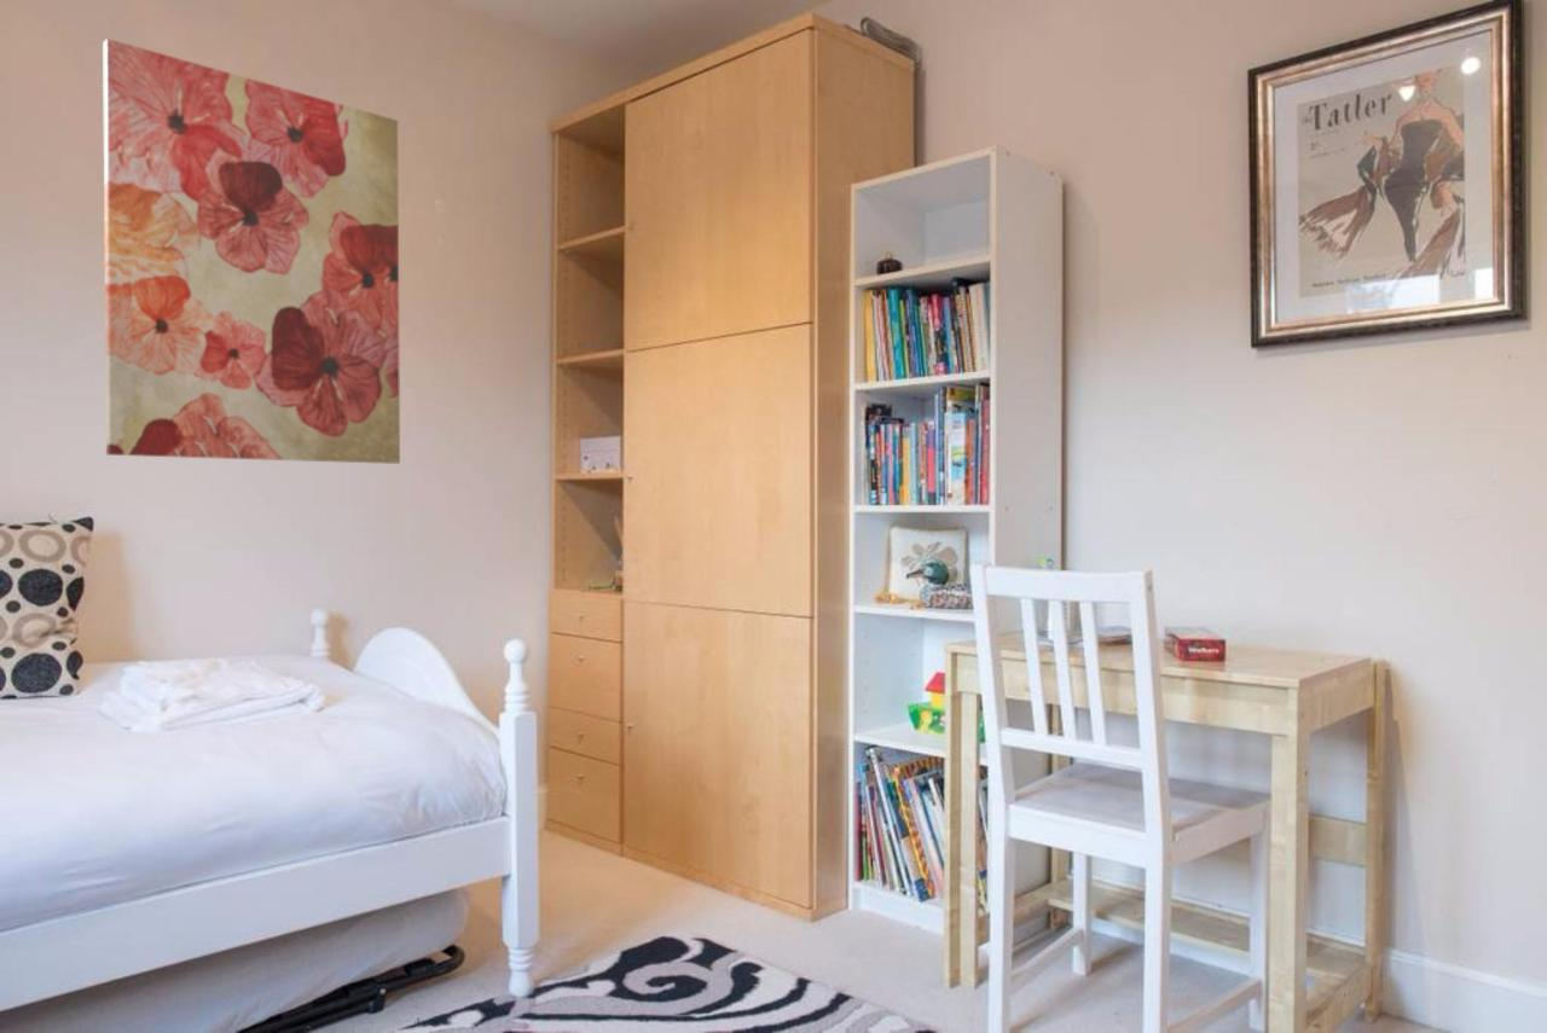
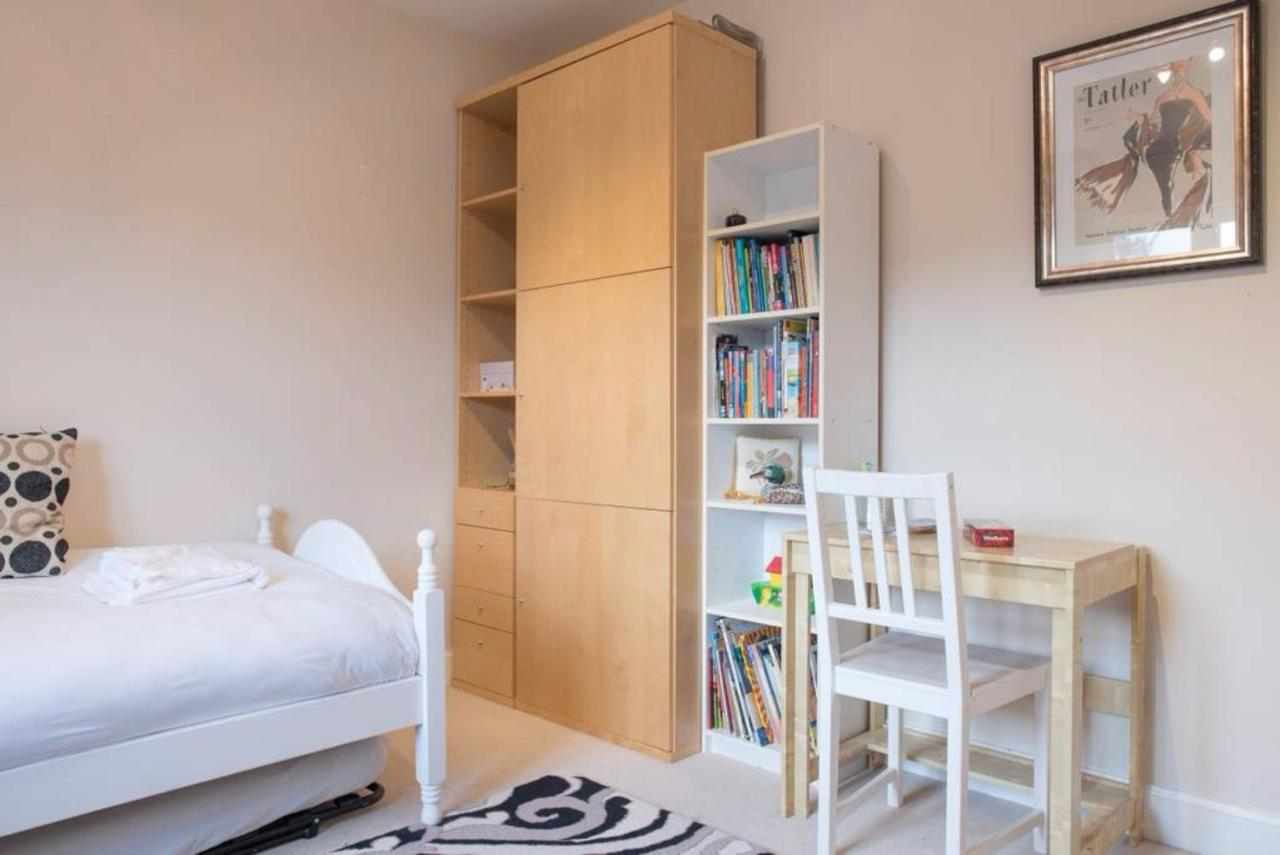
- wall art (265, 272)
